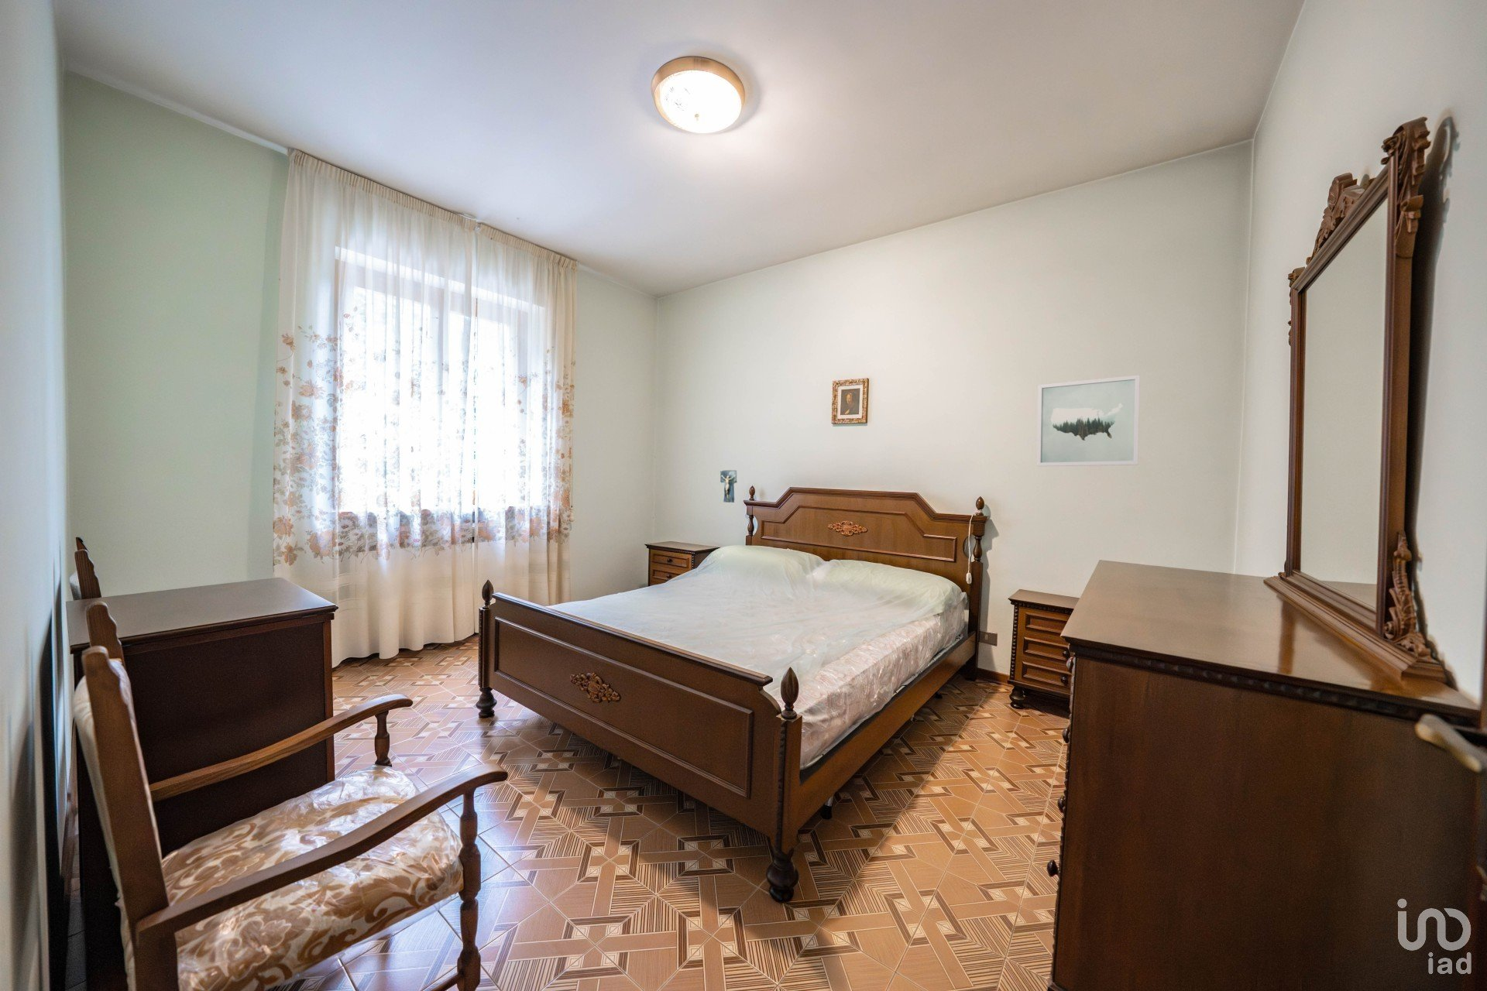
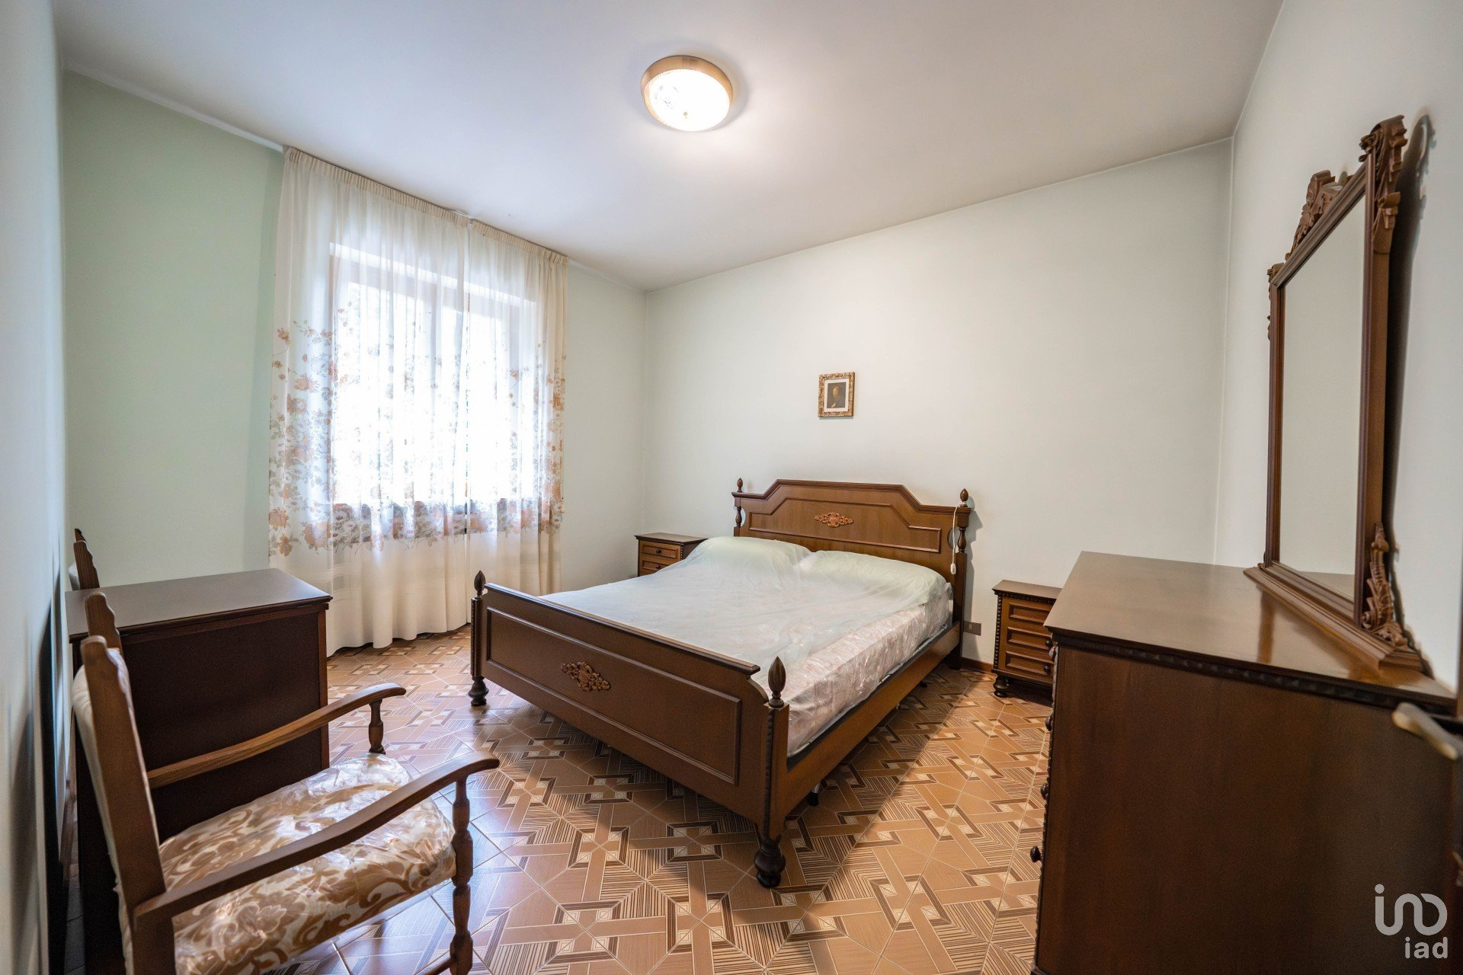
- crucifix (727, 487)
- wall art (1085, 423)
